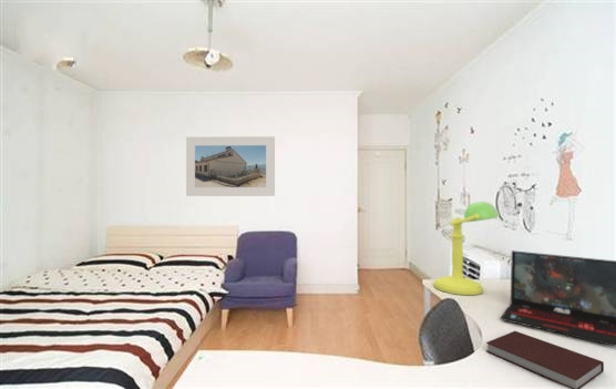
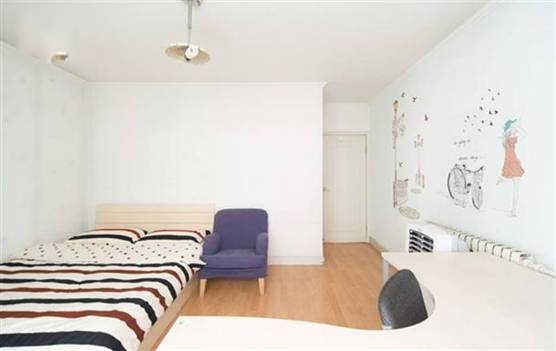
- desk lamp (461, 245)
- notebook (541, 356)
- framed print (230, 166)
- laptop (559, 291)
